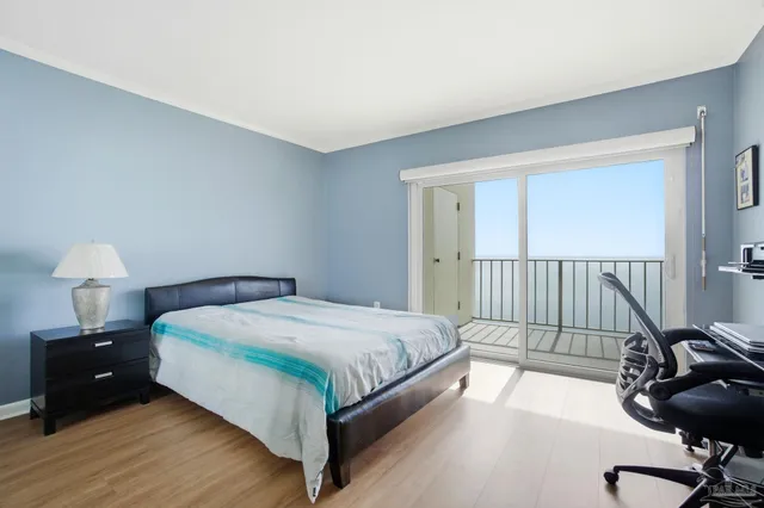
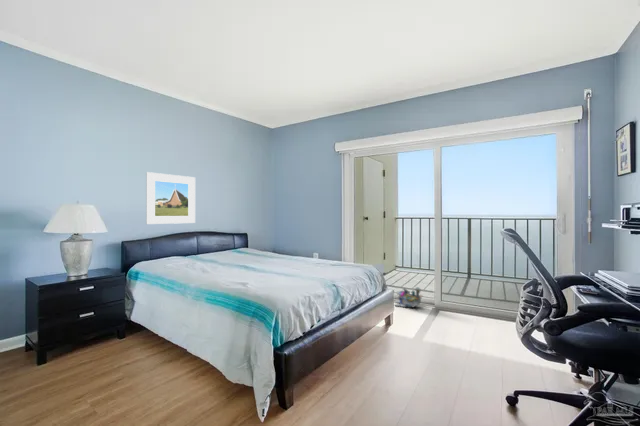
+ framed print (172, 199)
+ waste bin (406, 295)
